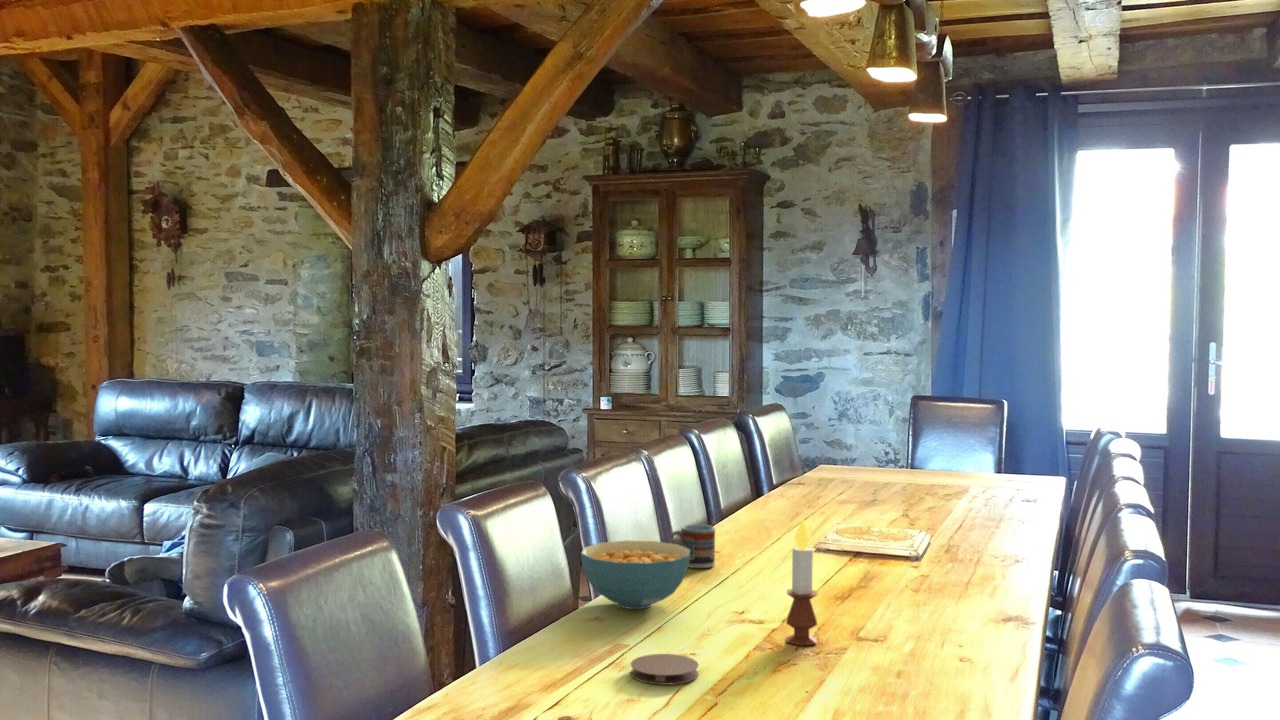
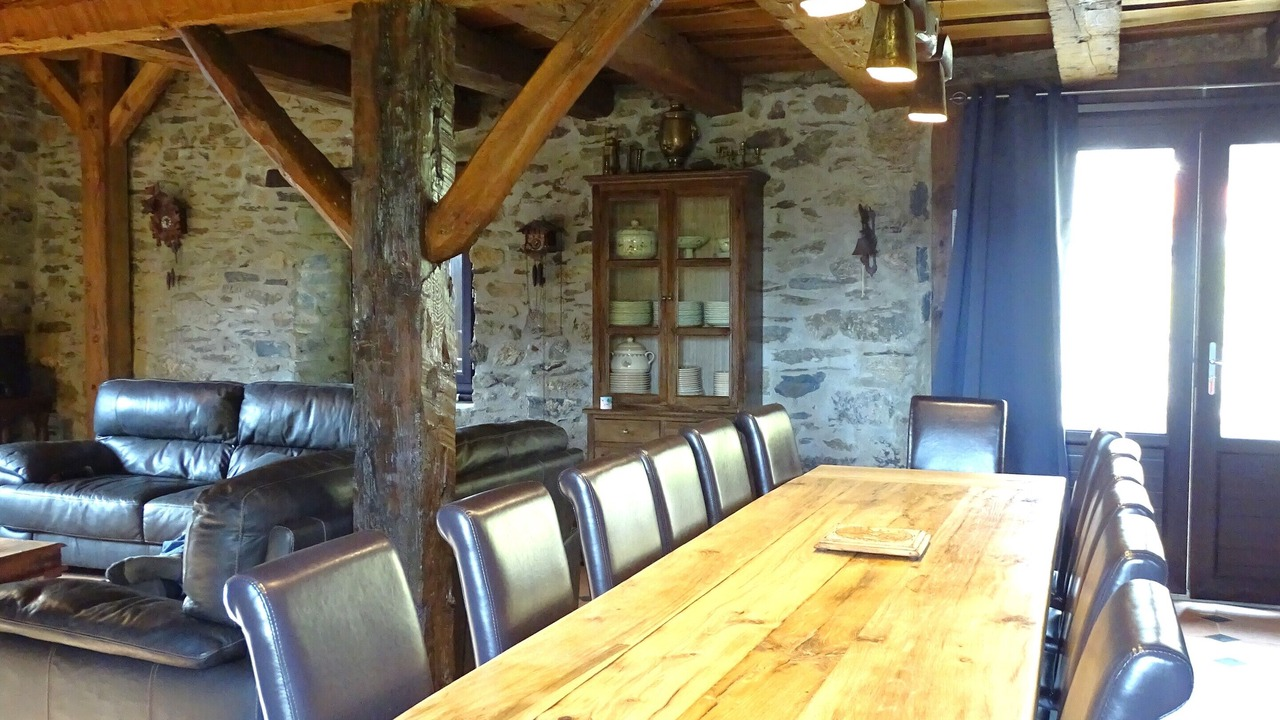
- cup (691, 545)
- candle (802, 579)
- coaster (664, 668)
- cereal bowl (635, 578)
